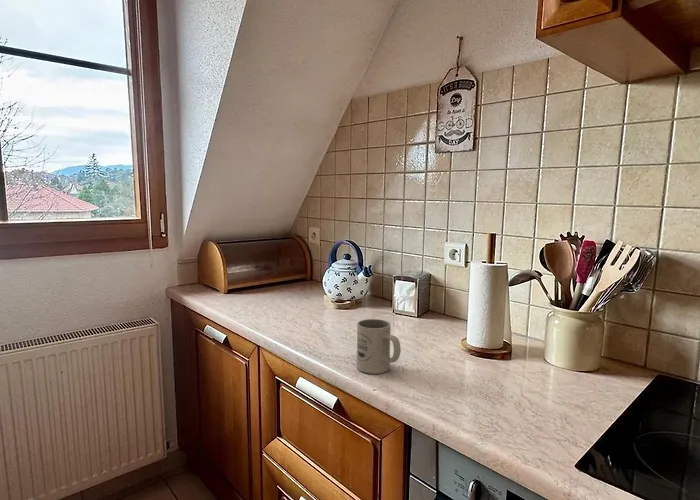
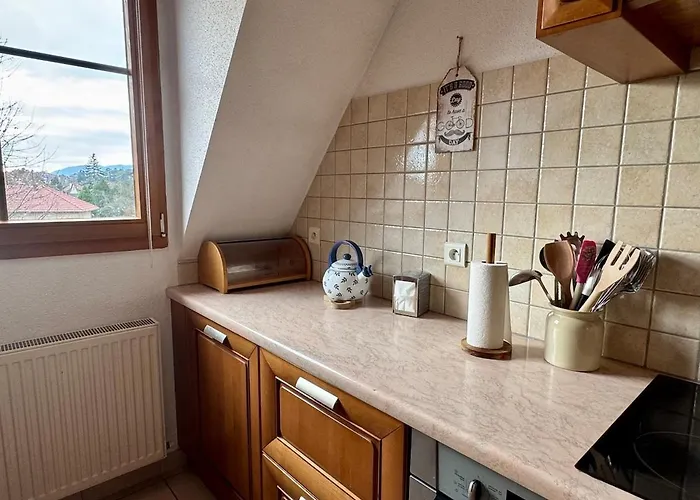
- mug (379, 348)
